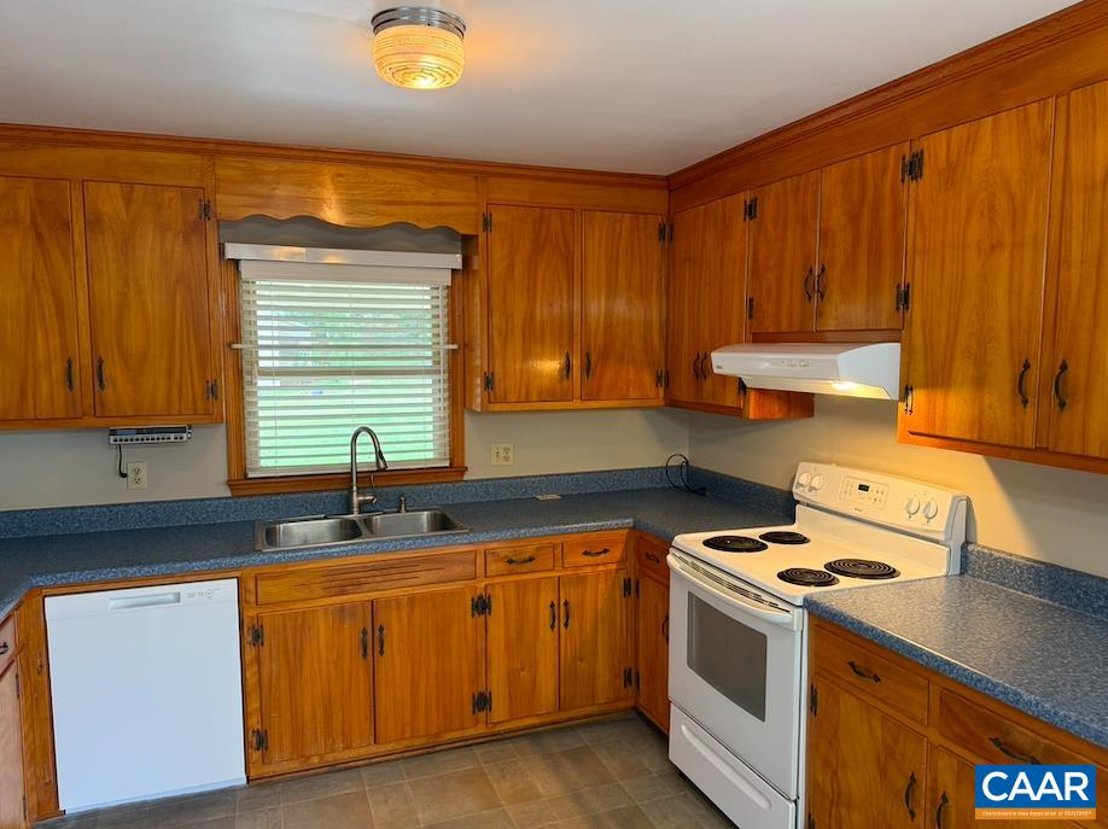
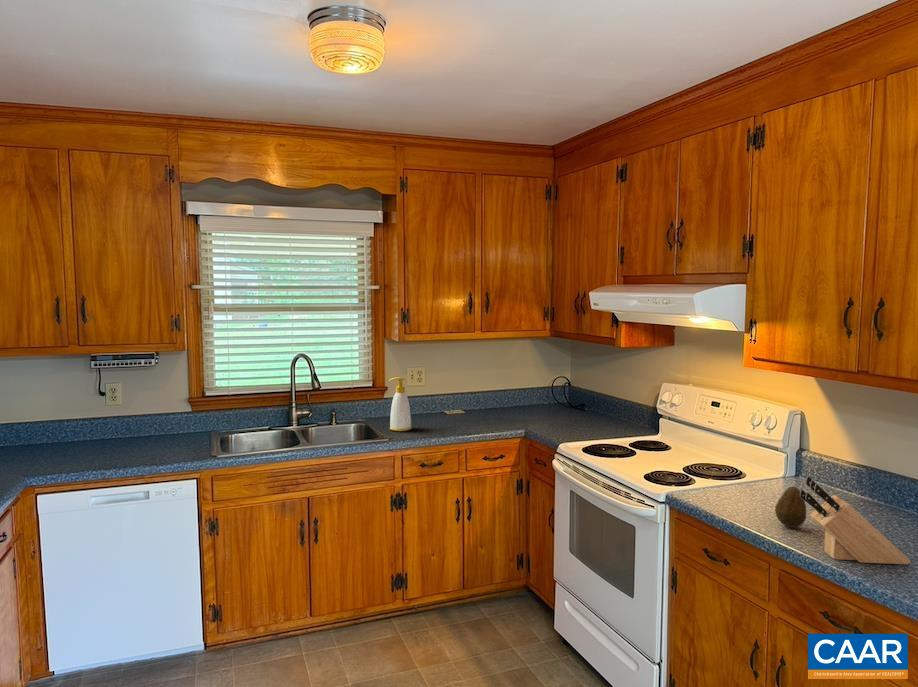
+ soap bottle (400, 403)
+ fruit (791, 506)
+ knife block (852, 518)
